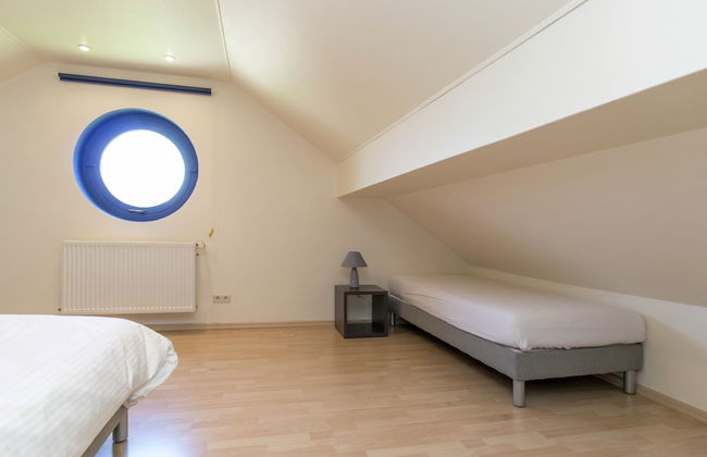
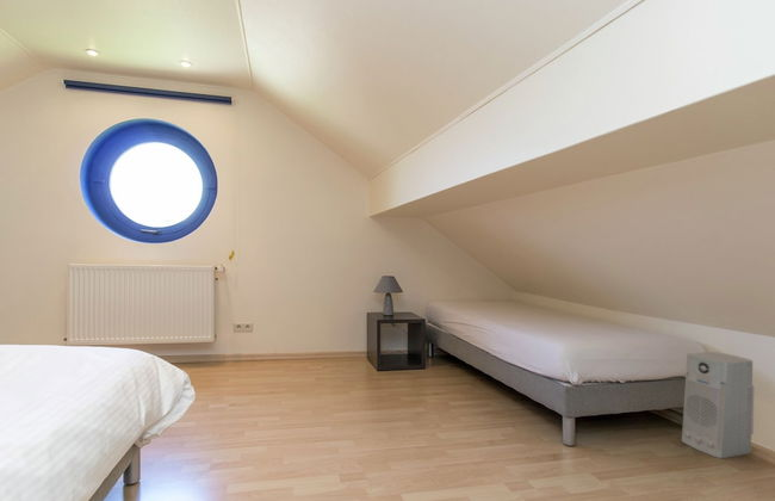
+ air purifier (718, 402)
